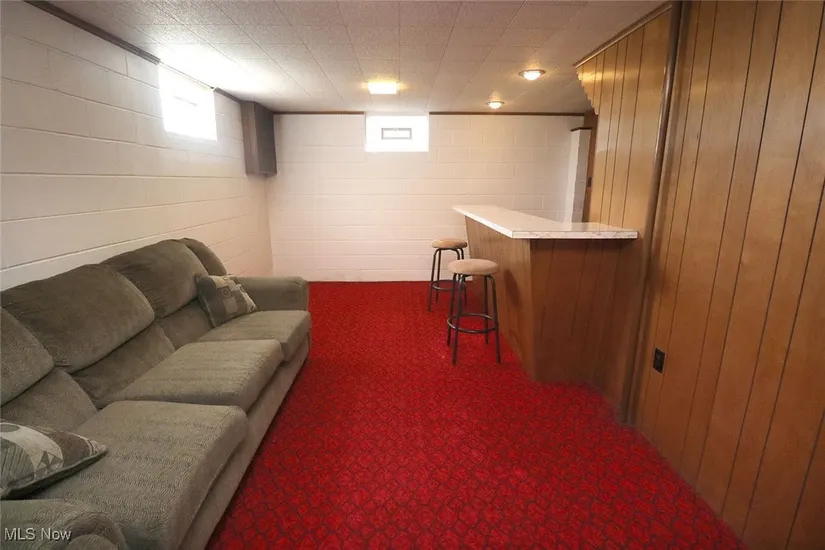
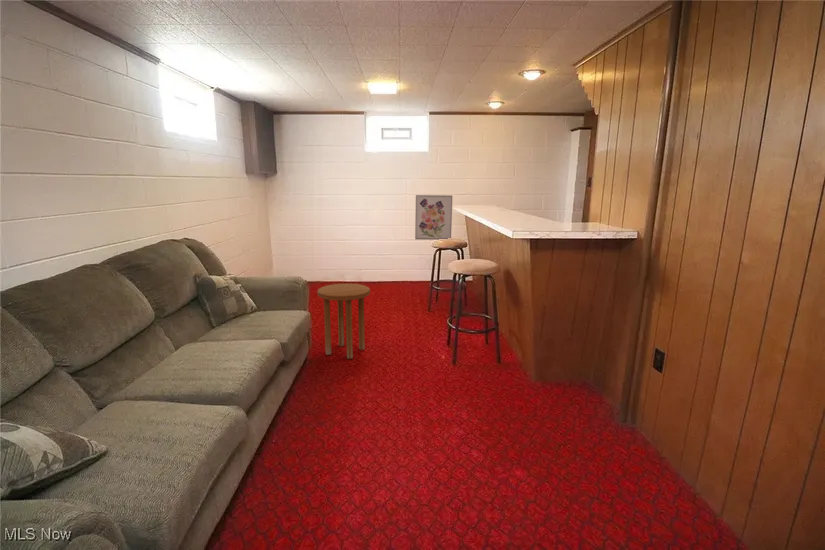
+ wall art (433, 217)
+ side table (343, 320)
